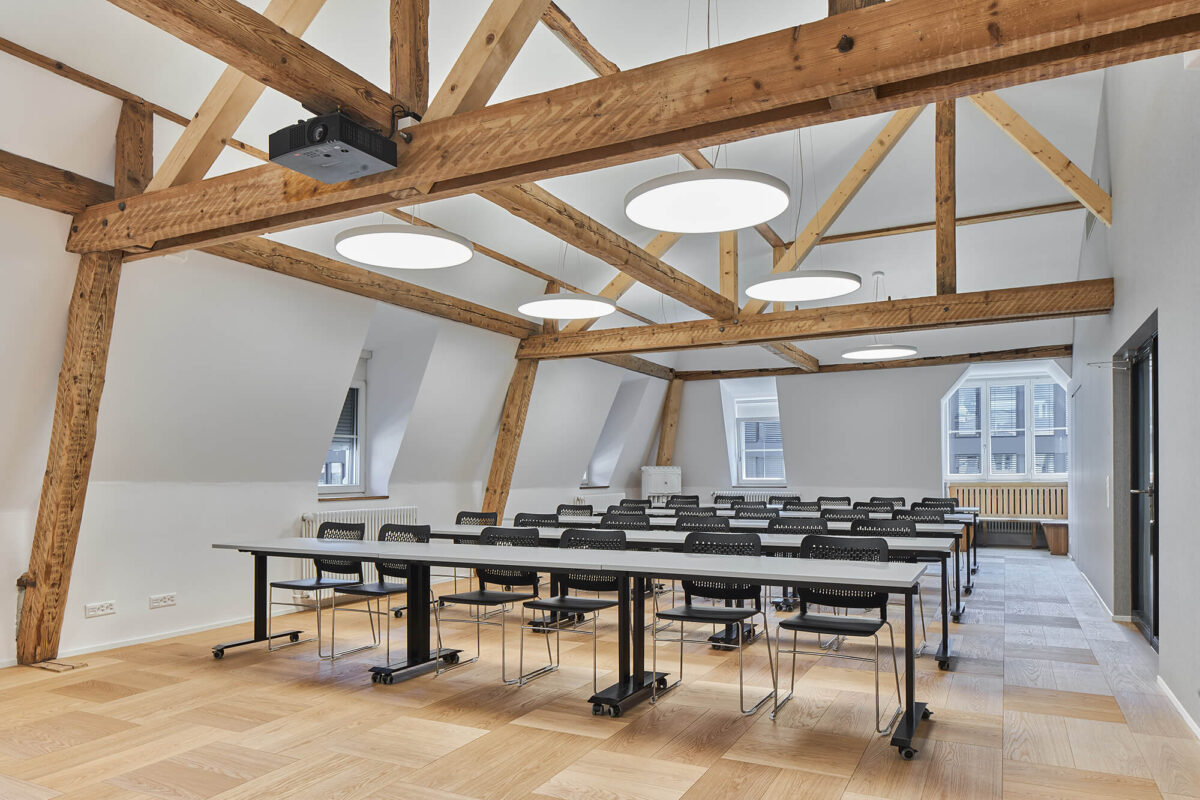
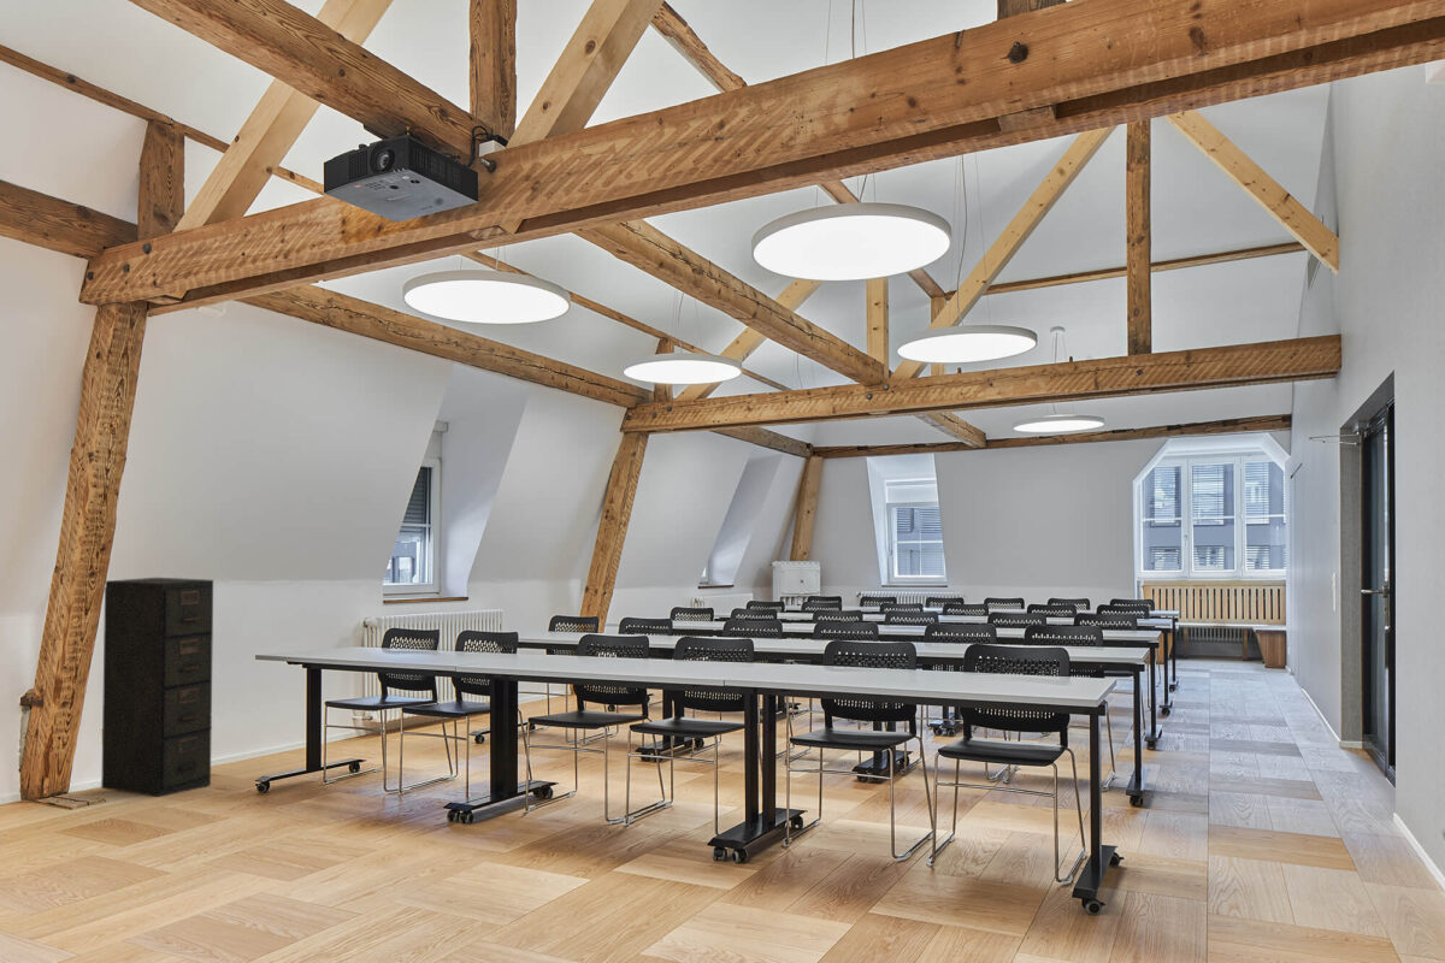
+ filing cabinet (159, 683)
